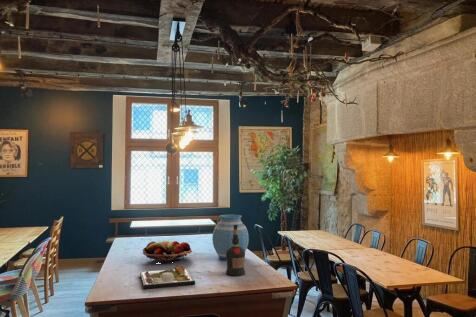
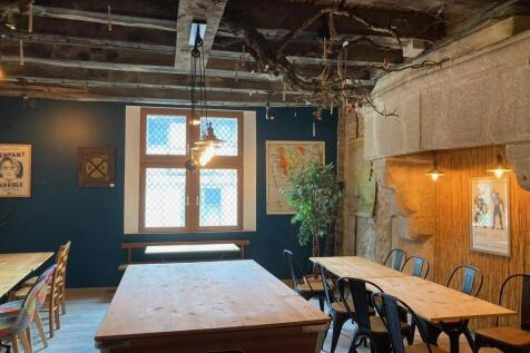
- liquor bottle (235, 249)
- dinner plate (166, 275)
- vase (230, 236)
- fruit basket (167, 250)
